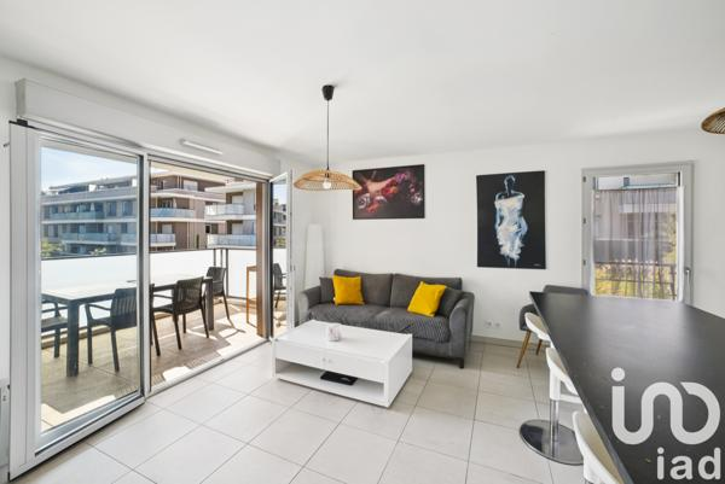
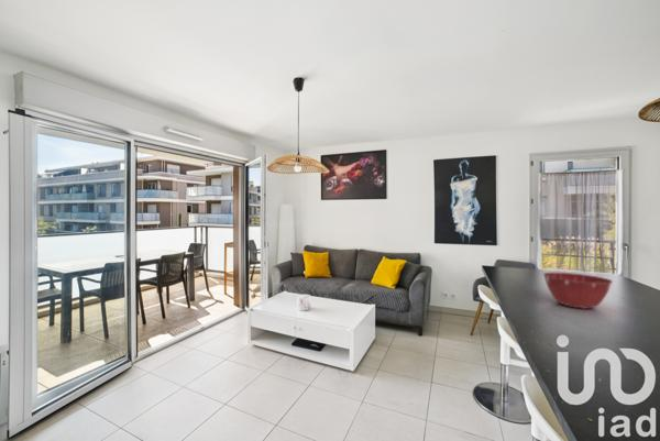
+ mixing bowl (575, 290)
